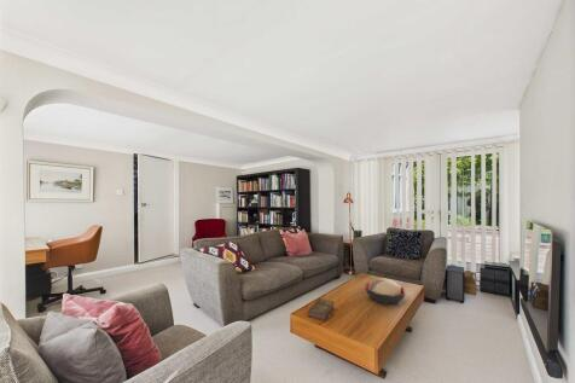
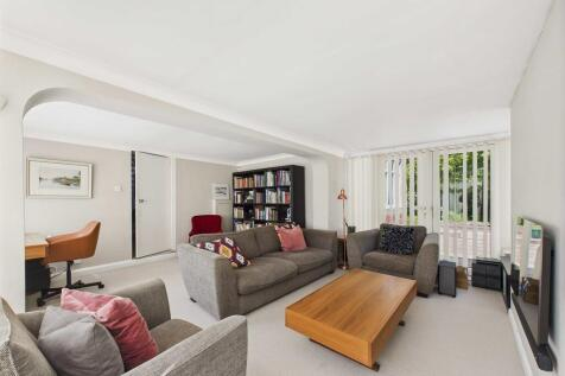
- decorative bowl (384, 289)
- book (321, 308)
